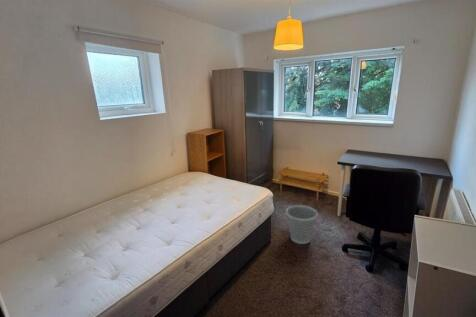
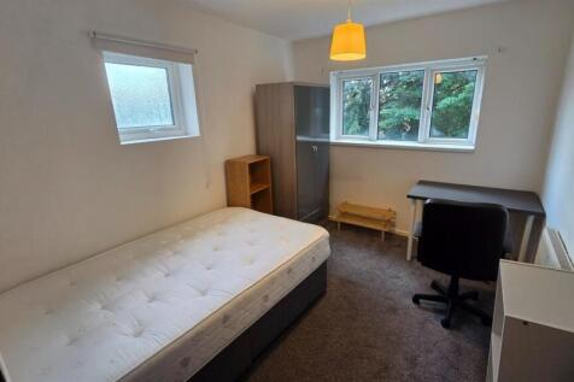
- wastebasket (301, 225)
